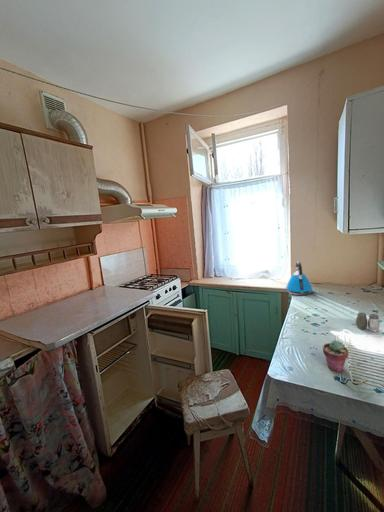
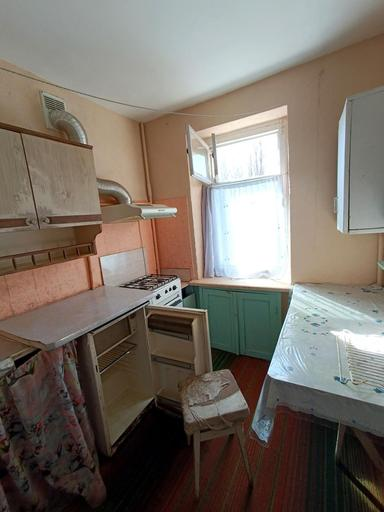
- kettle (299, 277)
- potted succulent (335, 354)
- salt and pepper shaker (368, 321)
